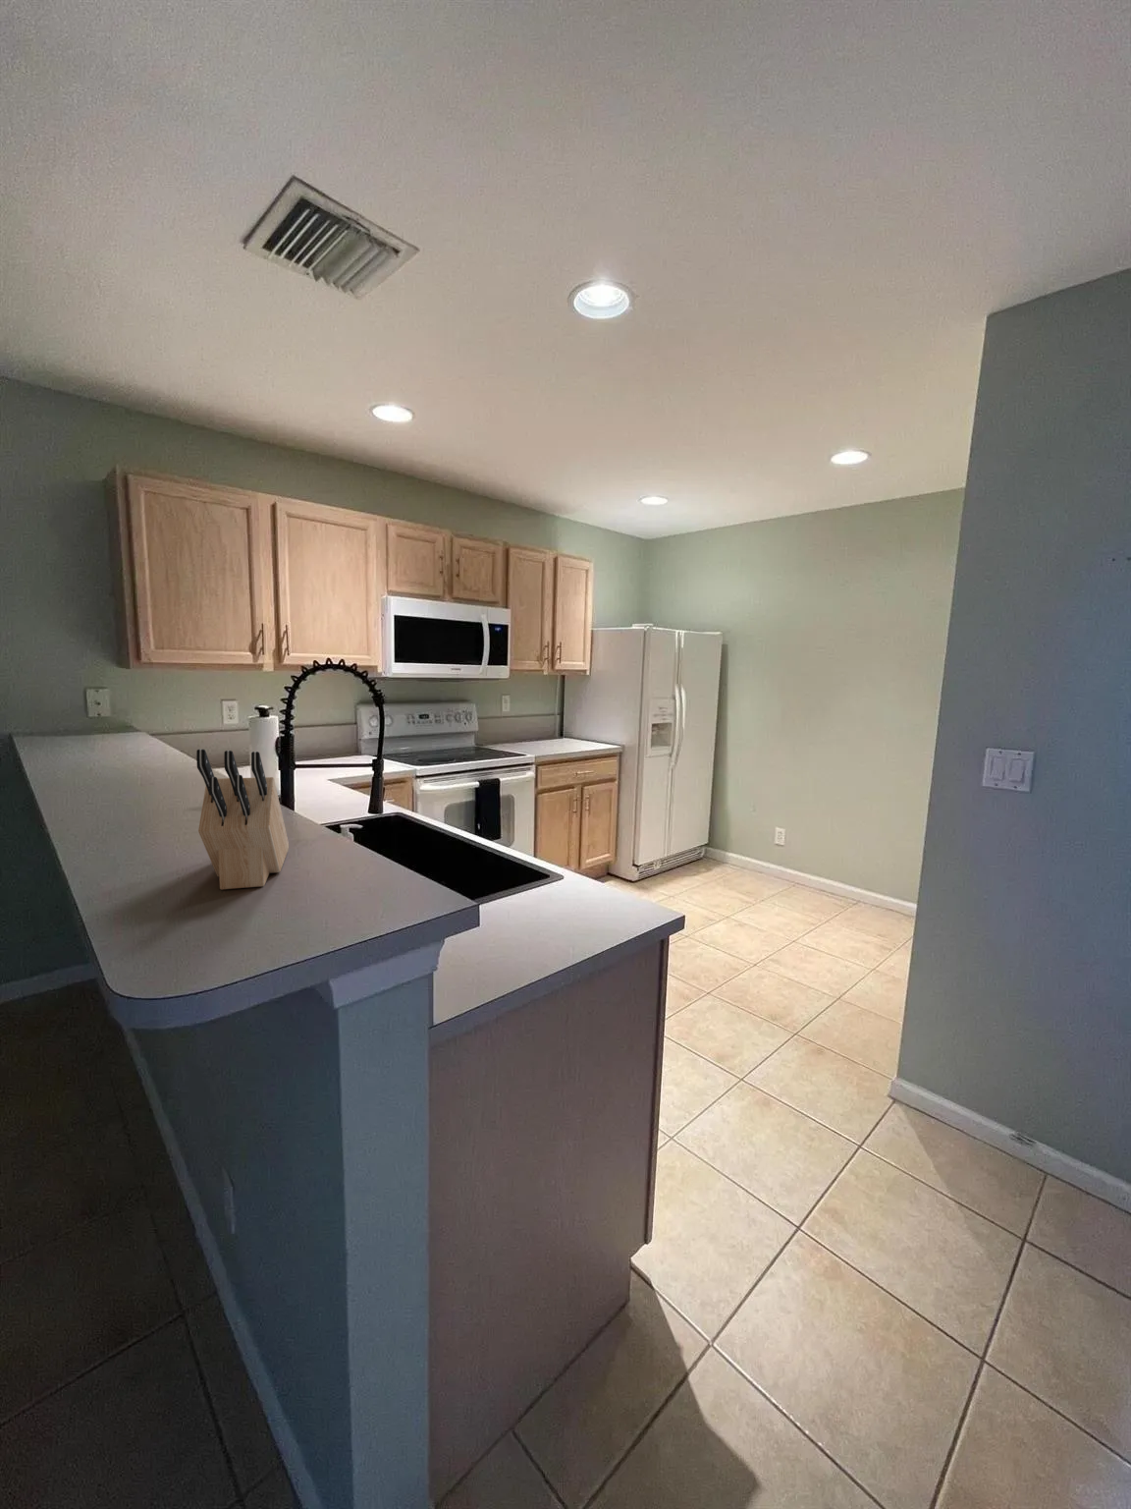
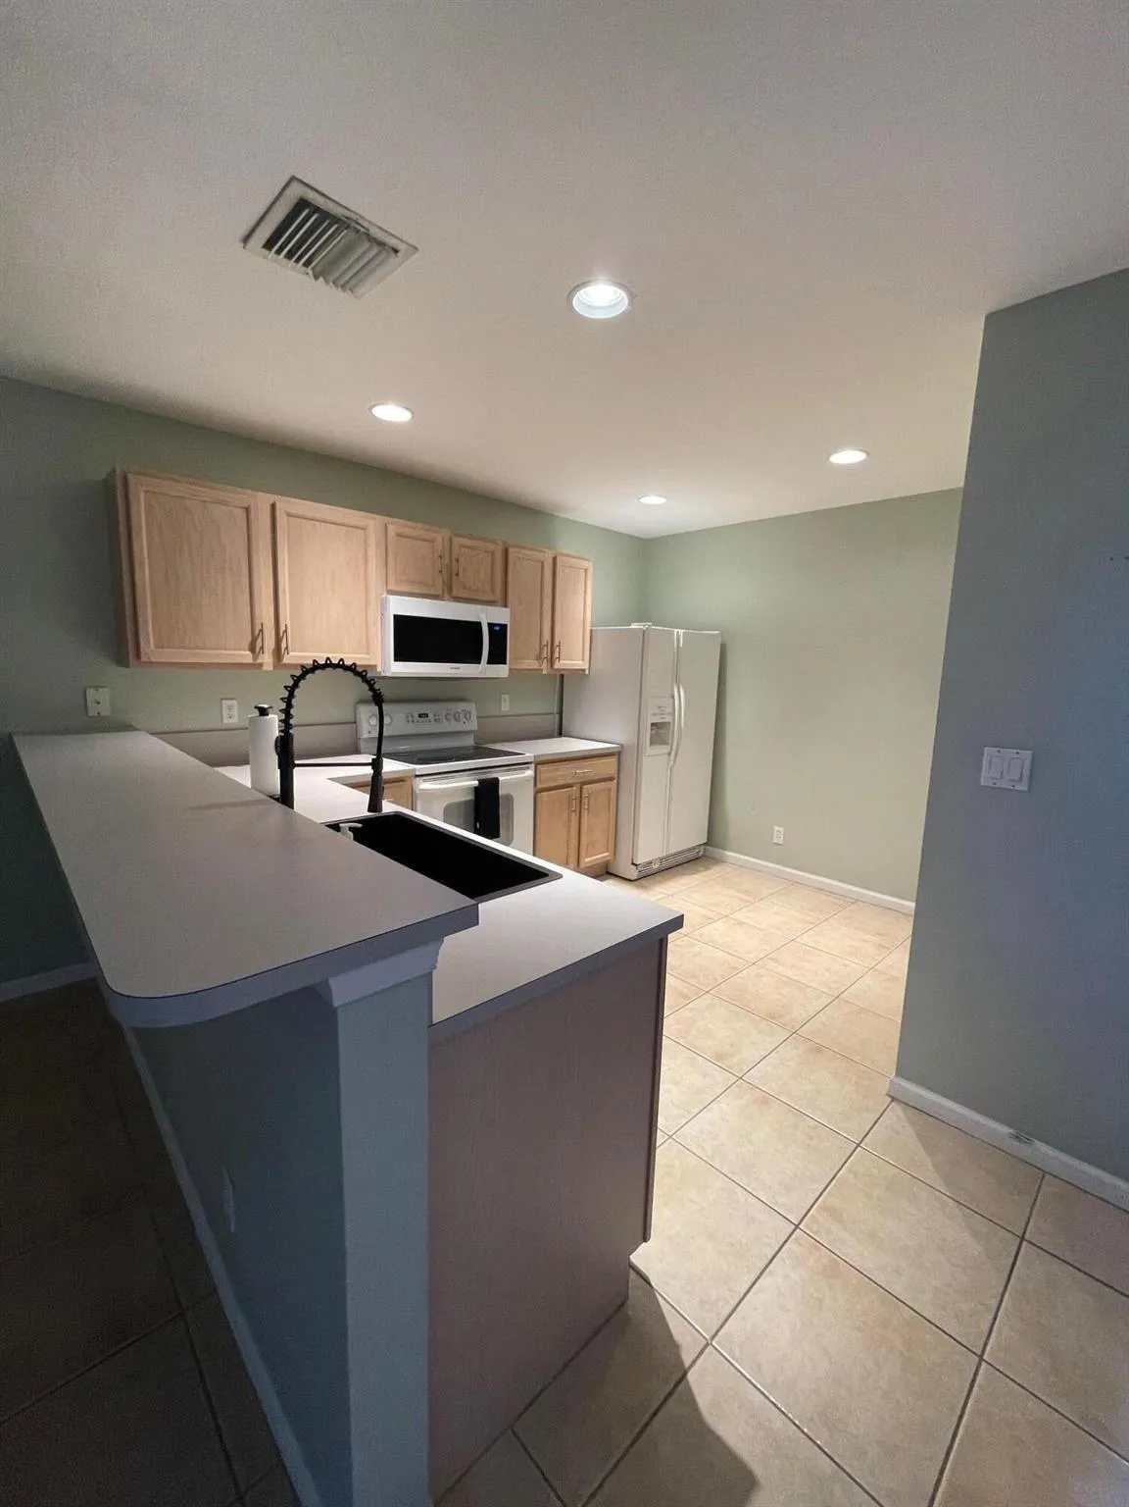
- knife block (246, 808)
